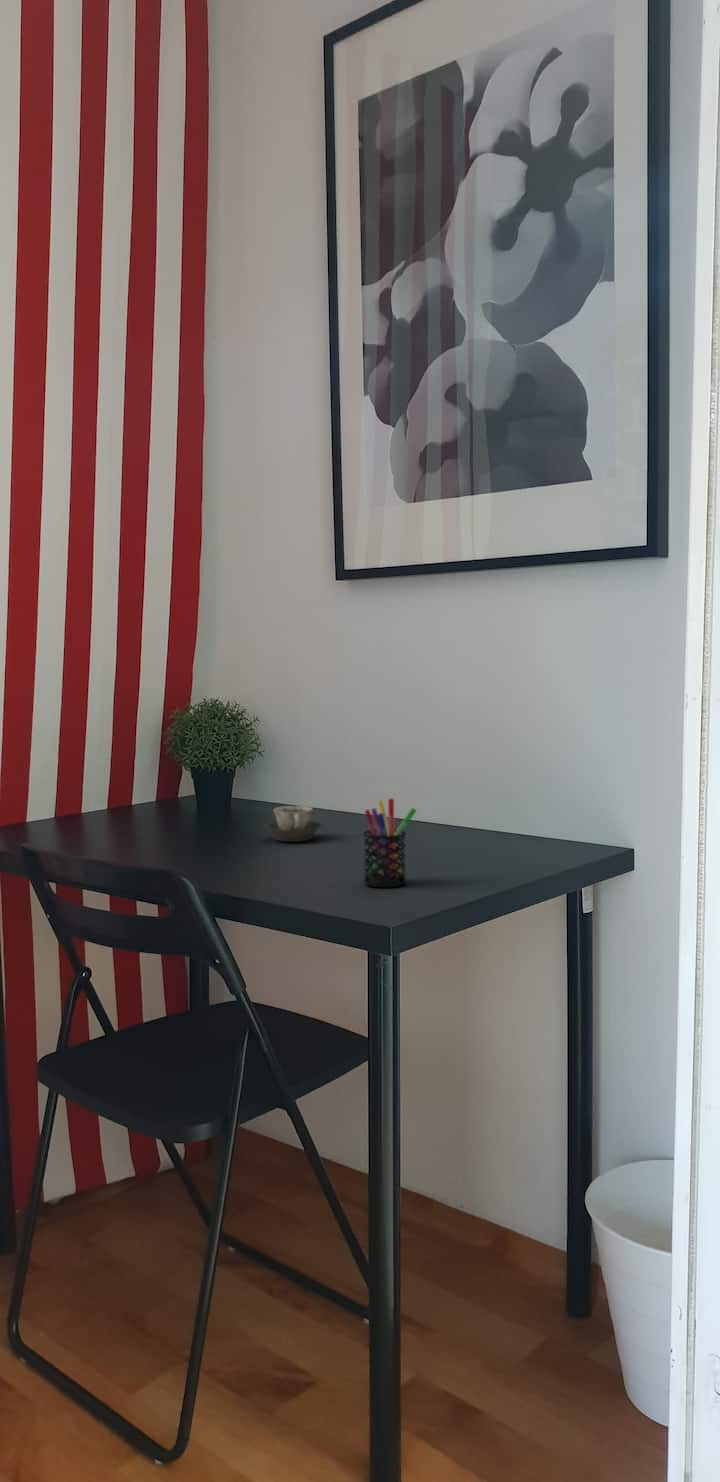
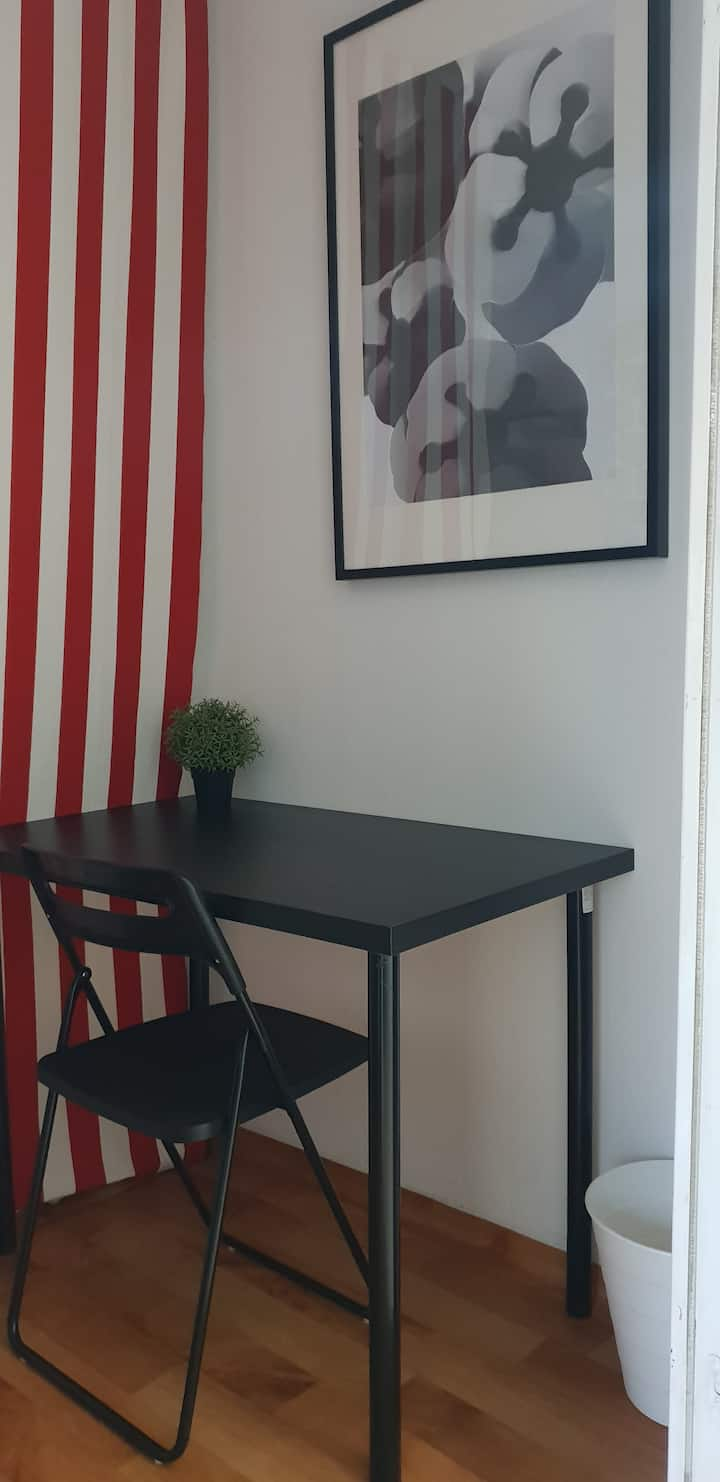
- pen holder (390, 839)
- cup (293, 823)
